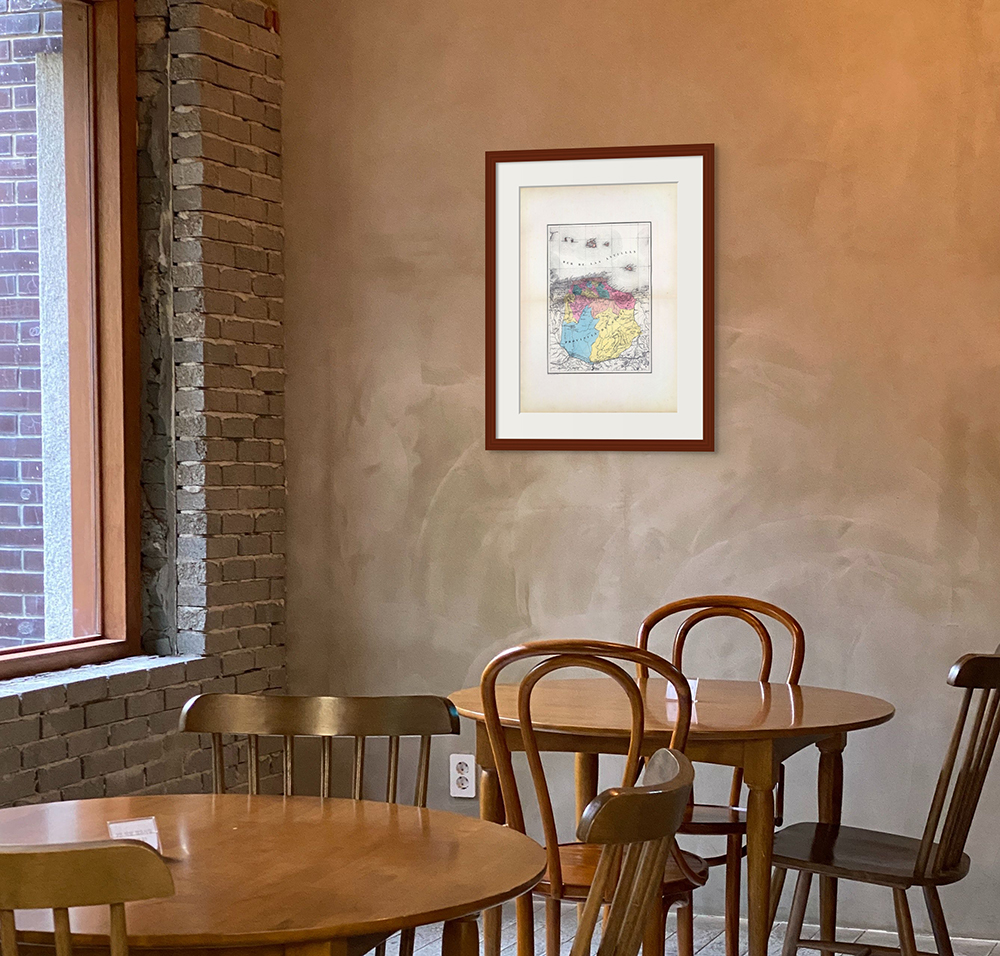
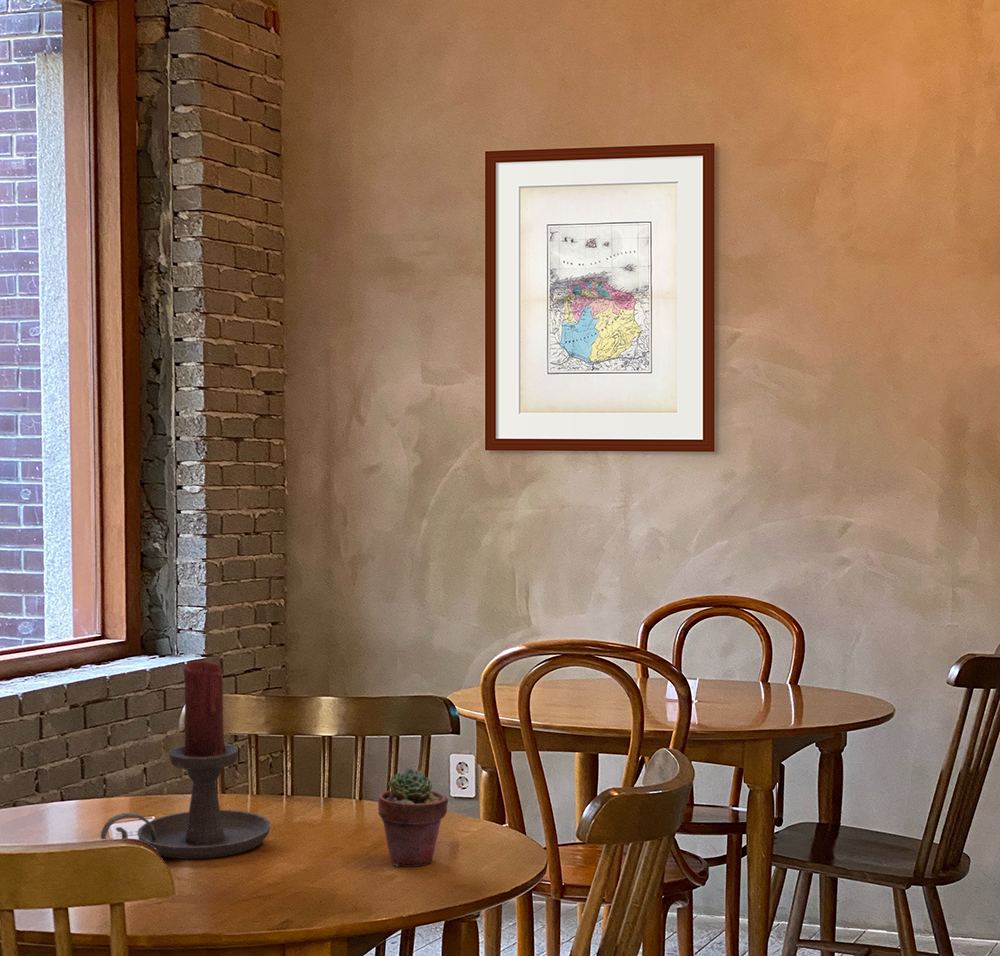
+ potted succulent (412, 814)
+ candle holder (185, 755)
